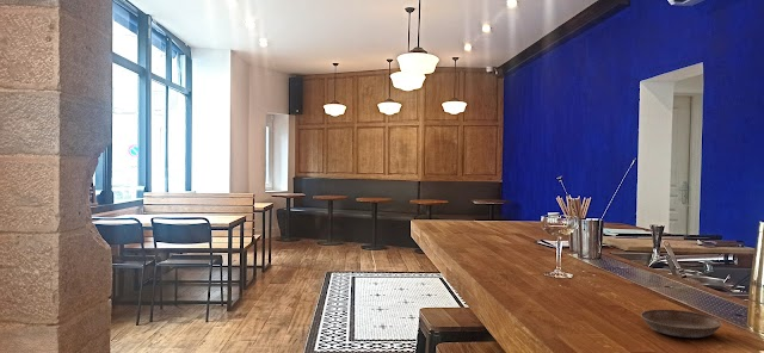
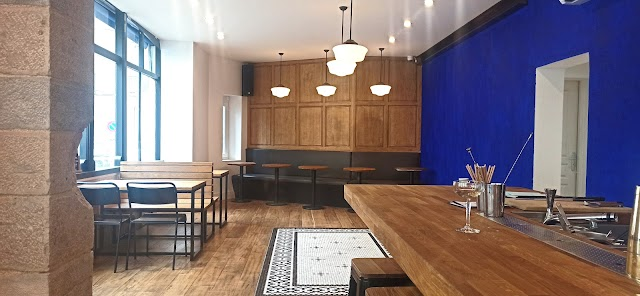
- saucer (679, 323)
